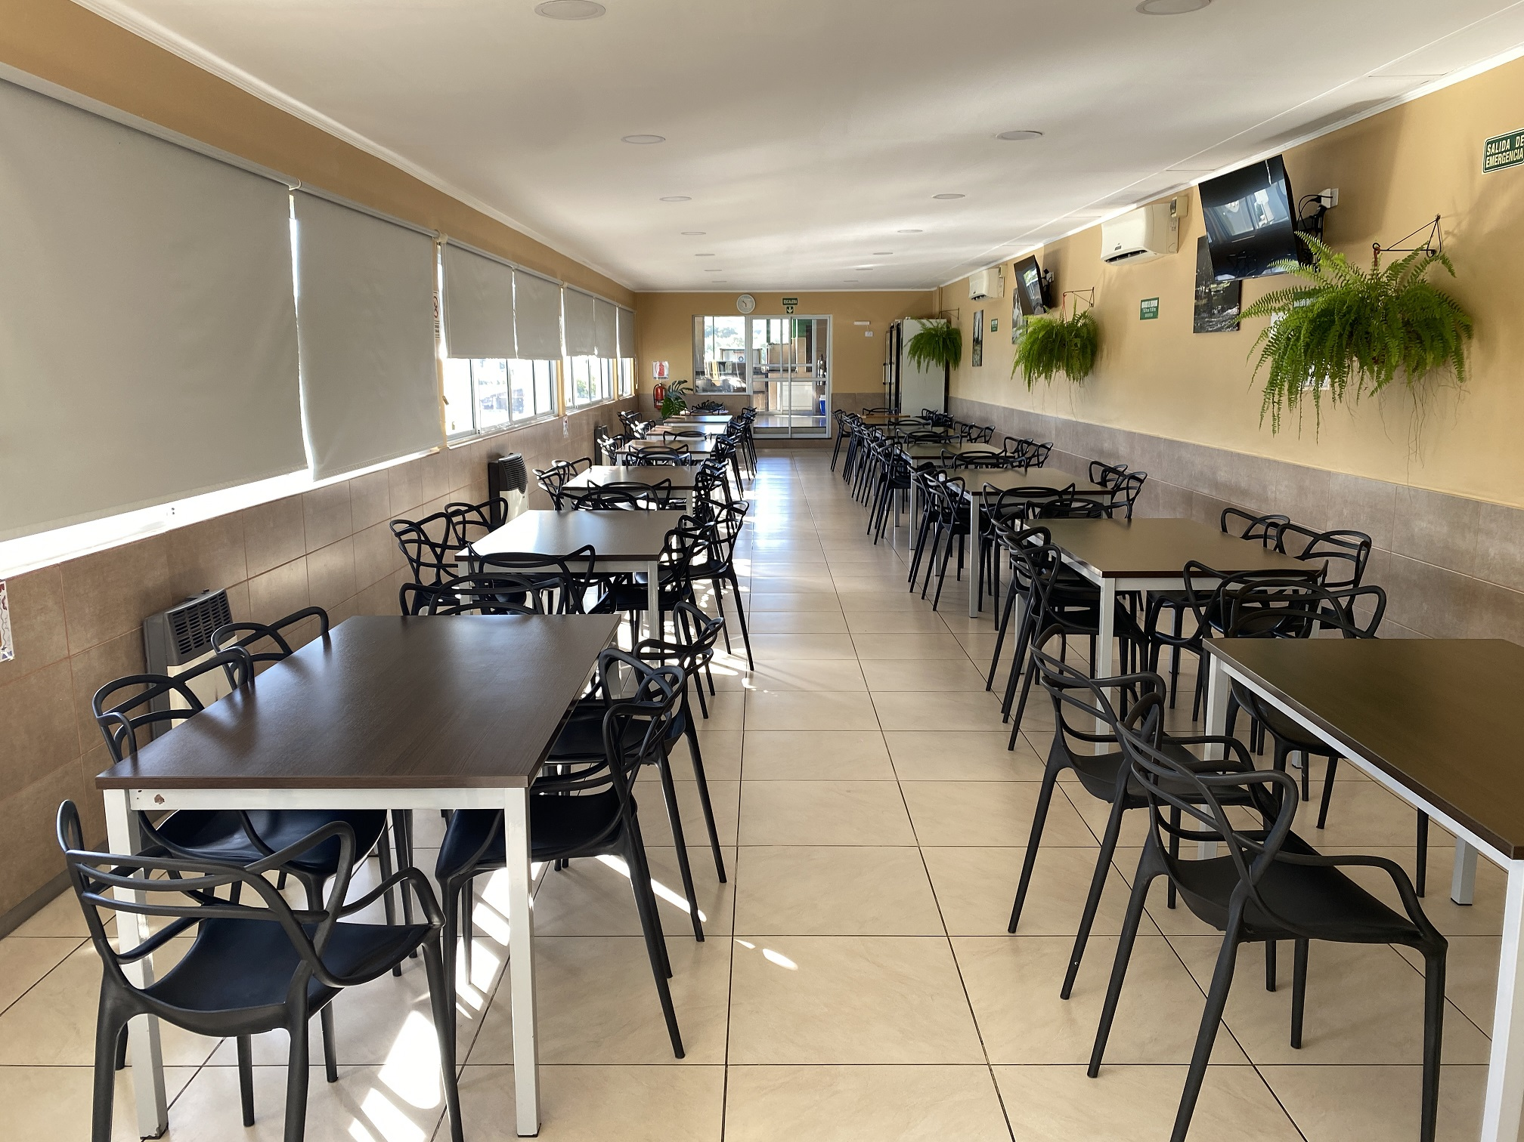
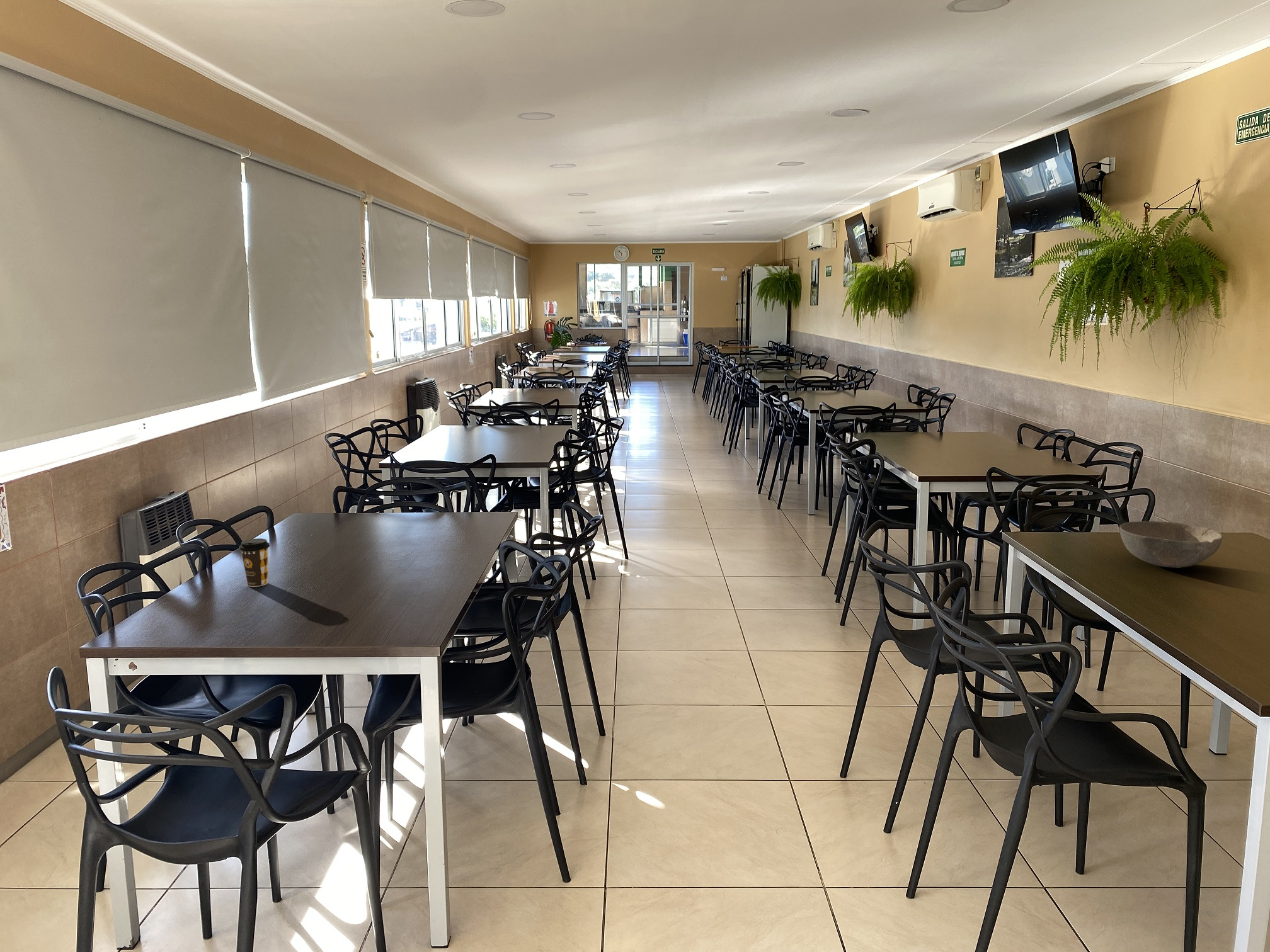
+ coffee cup (256, 562)
+ bowl (1169, 547)
